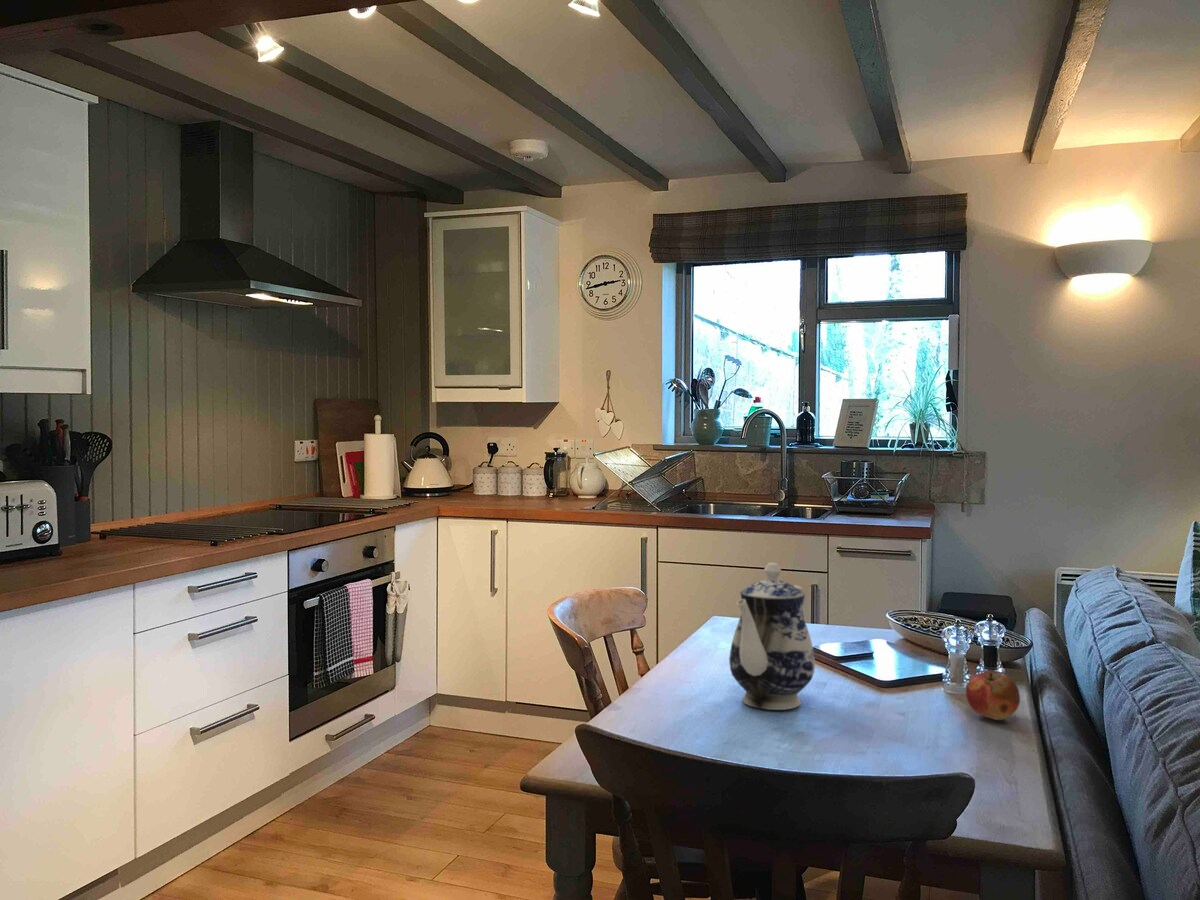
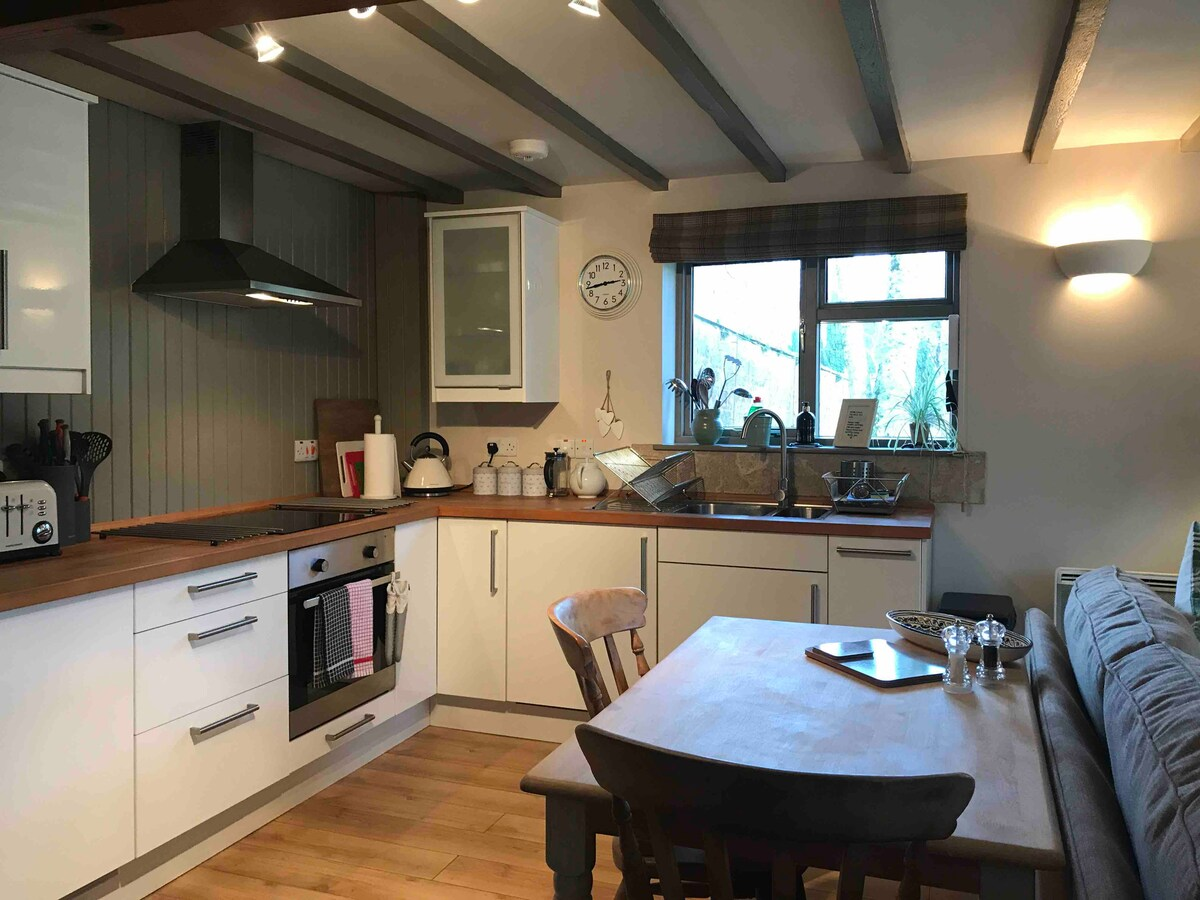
- fruit (992, 694)
- teapot (772, 632)
